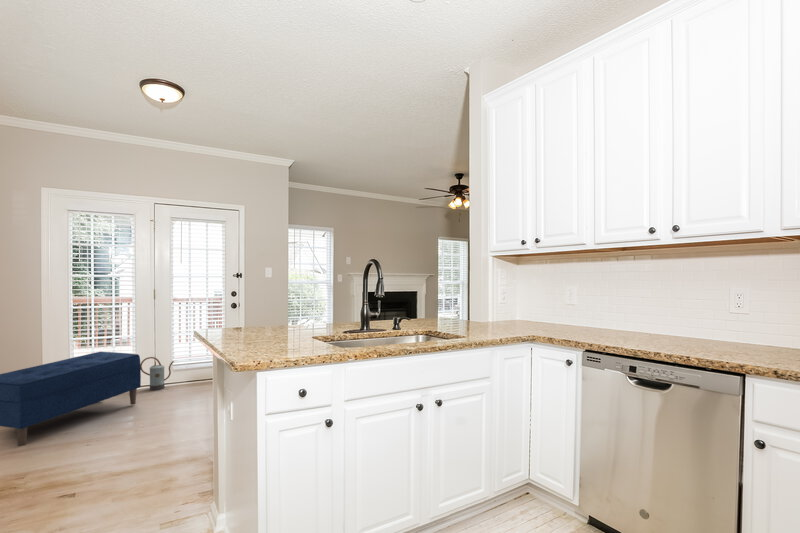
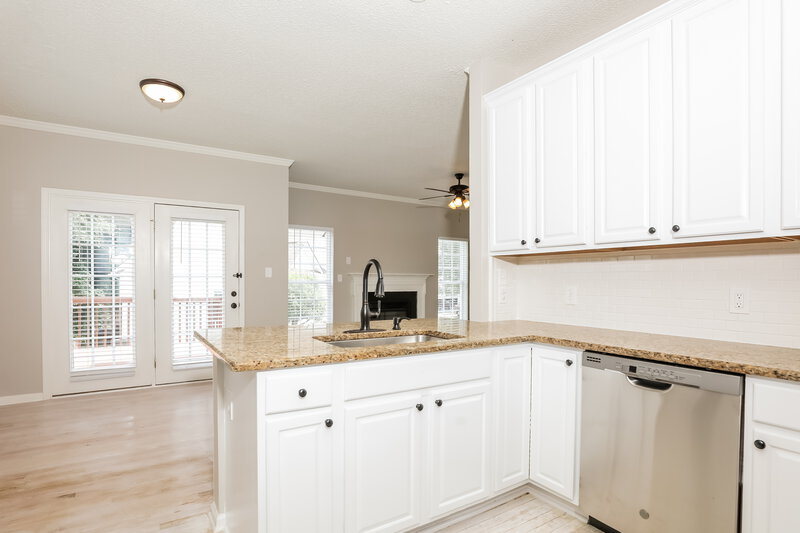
- bench (67, 392)
- watering can (157, 372)
